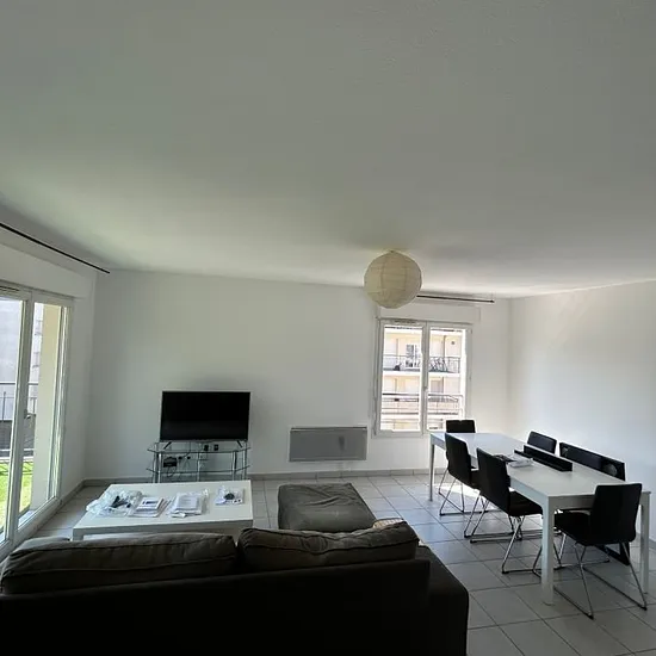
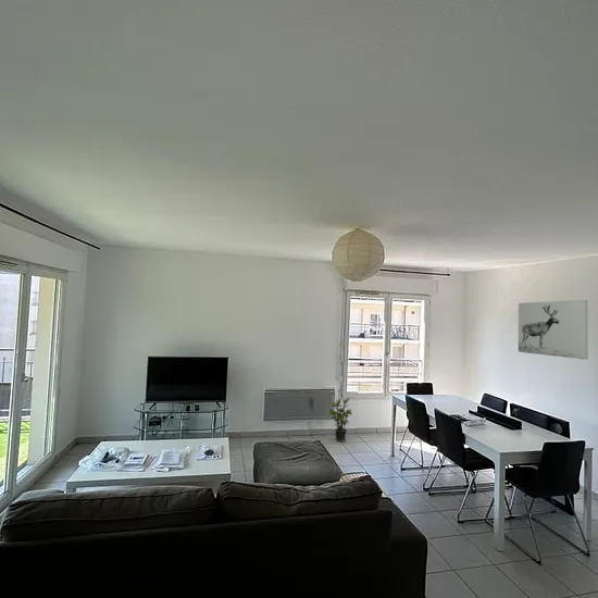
+ potted plant (339, 418)
+ wall art (549, 328)
